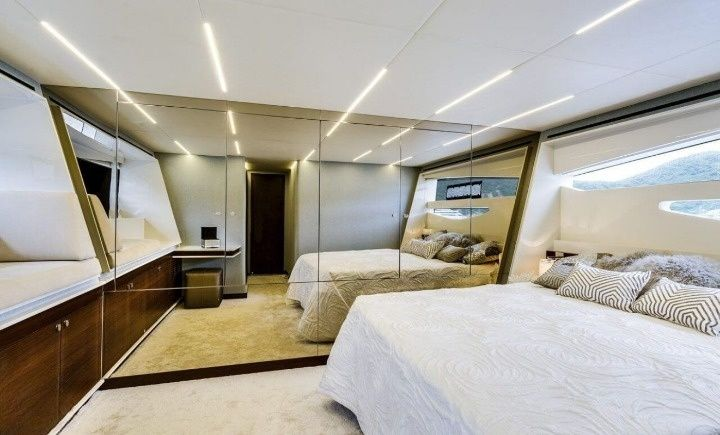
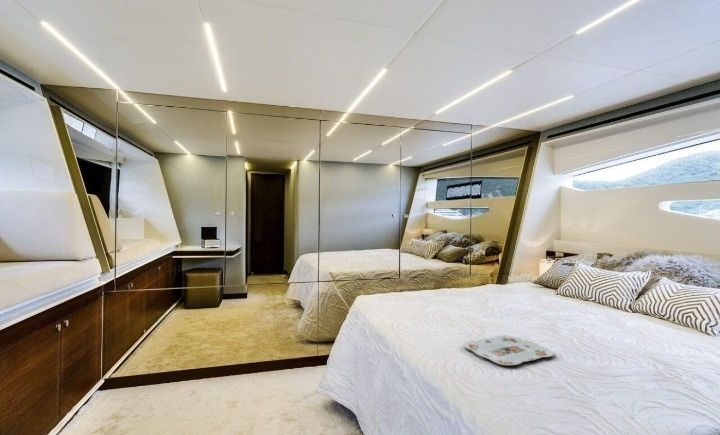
+ serving tray (507, 349)
